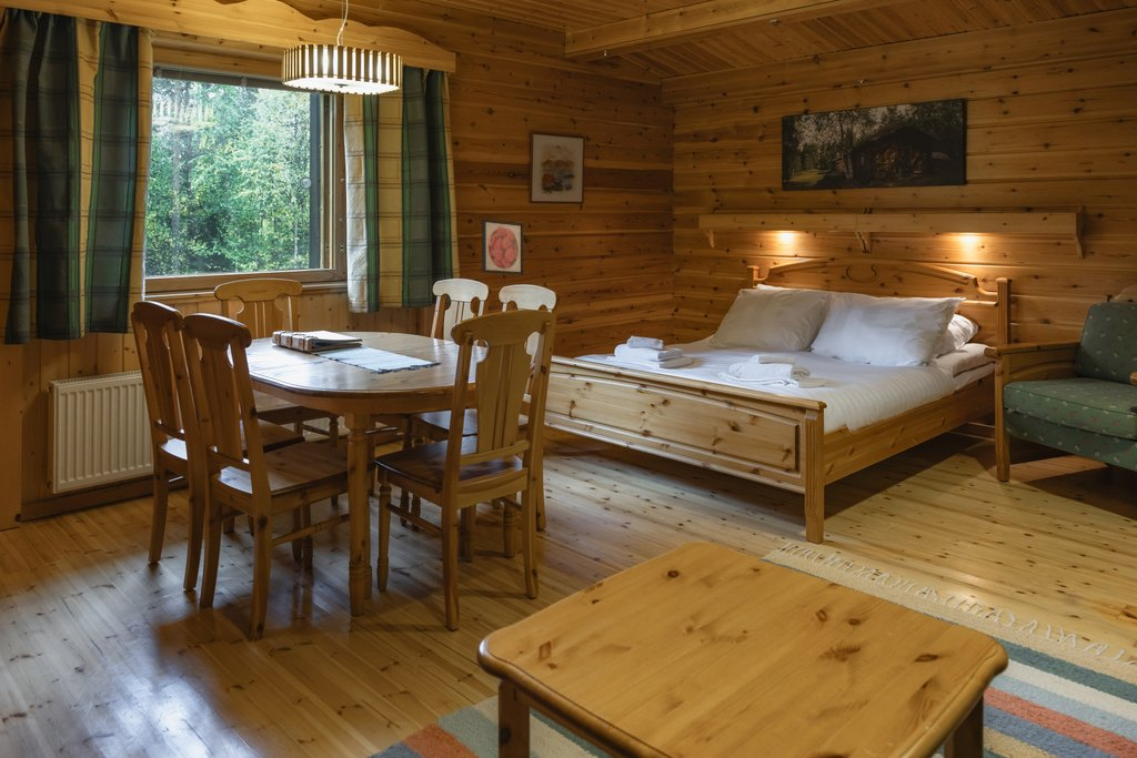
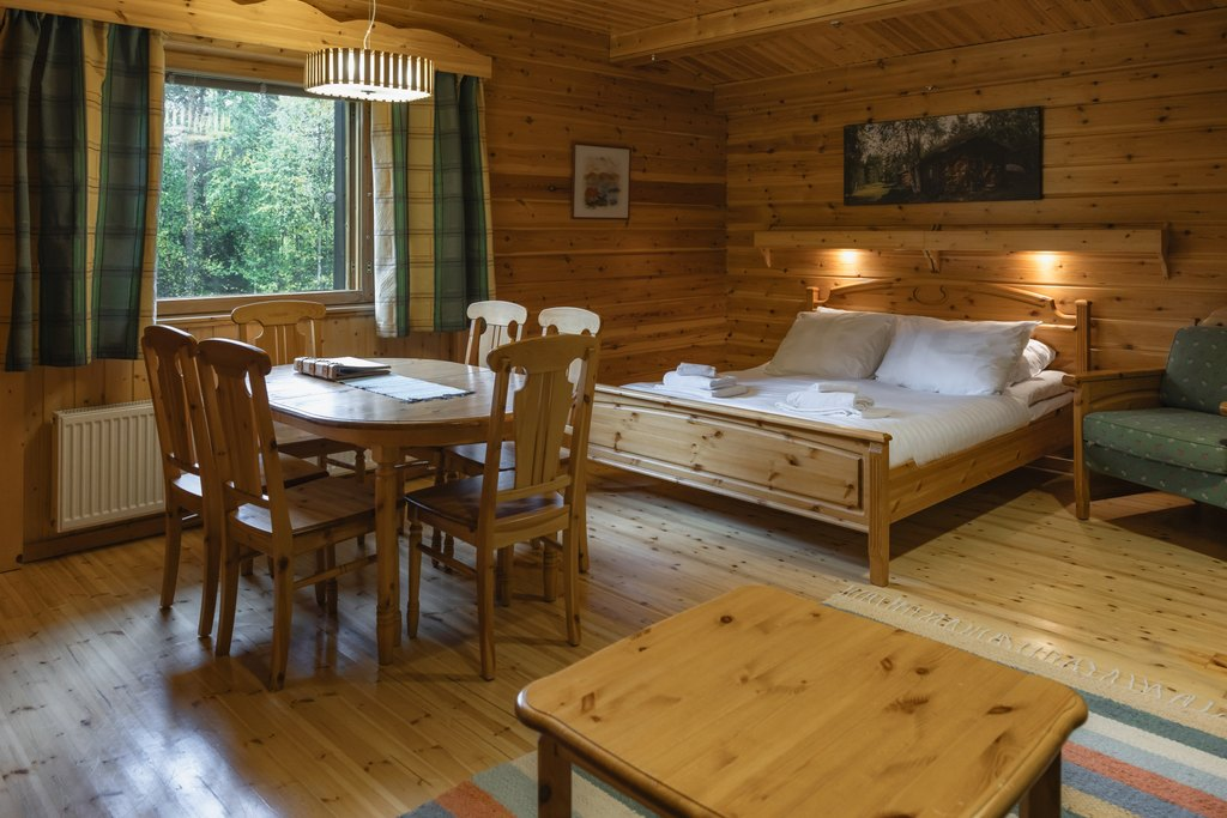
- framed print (502, 247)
